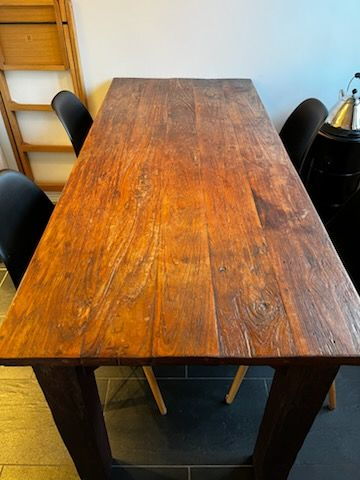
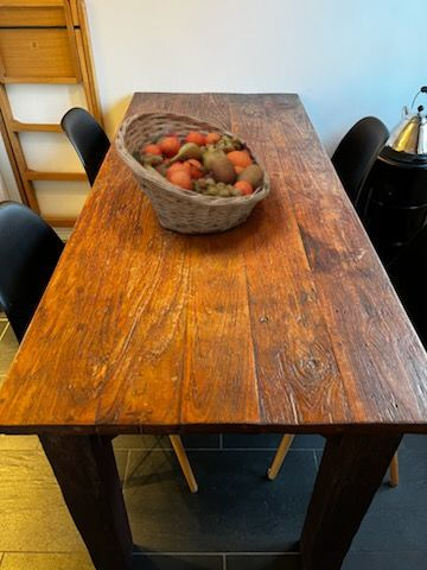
+ fruit basket (196, 166)
